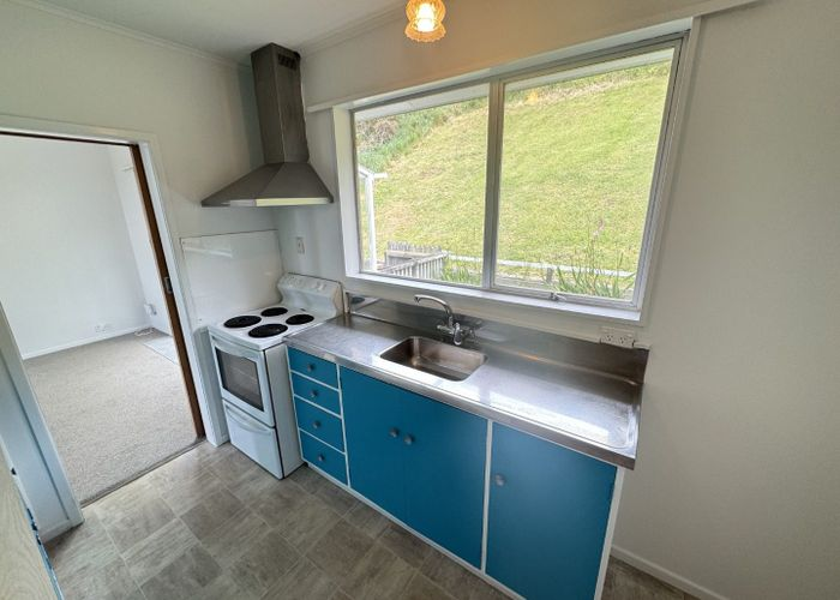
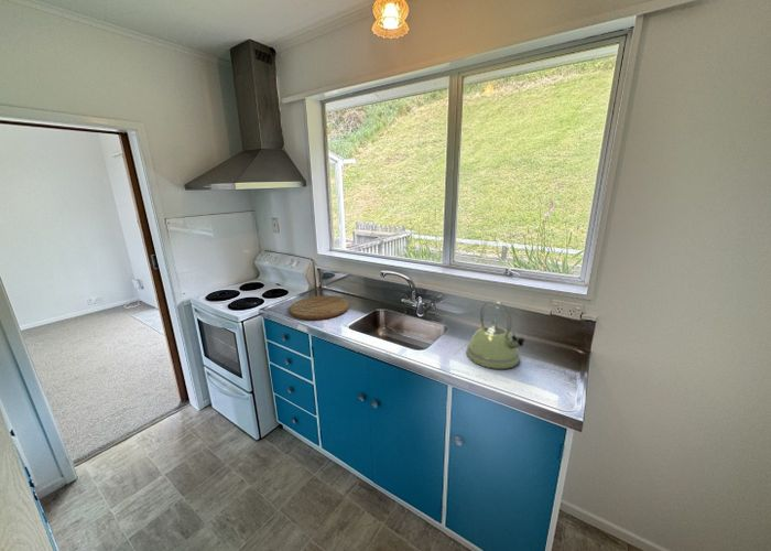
+ cutting board (319, 306)
+ kettle (497, 329)
